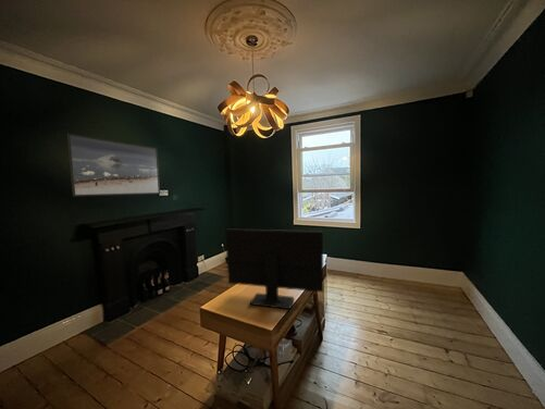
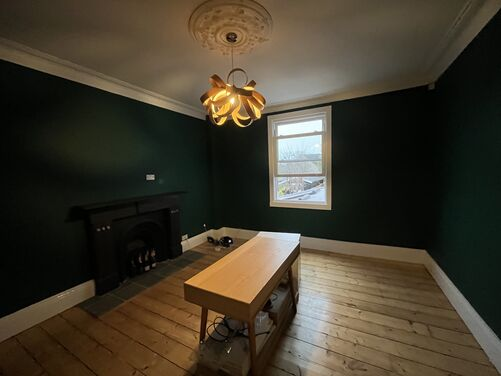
- computer monitor (271, 267)
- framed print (121, 169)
